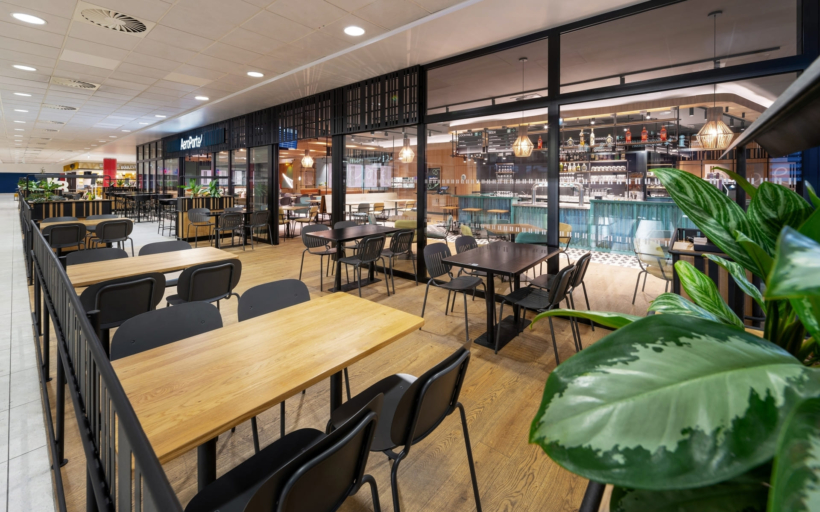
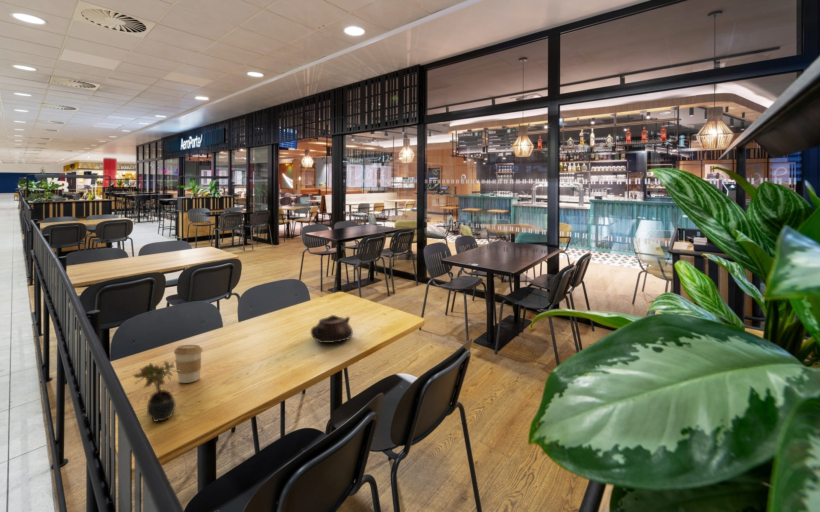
+ coffee cup (188, 362)
+ succulent plant (159, 388)
+ teapot (331, 327)
